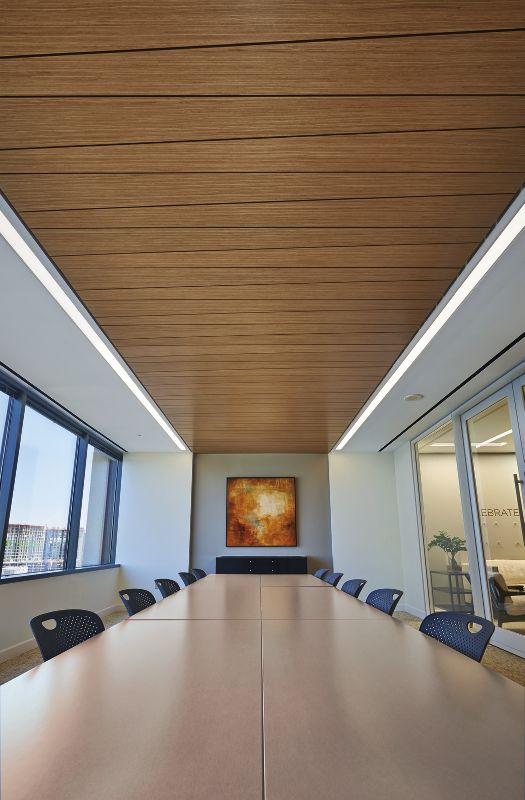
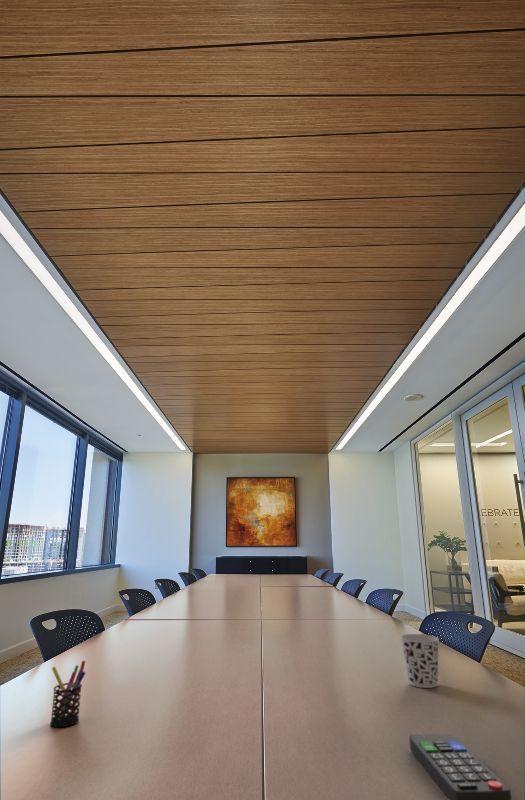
+ remote control (454, 765)
+ cup (421, 660)
+ pen holder (70, 690)
